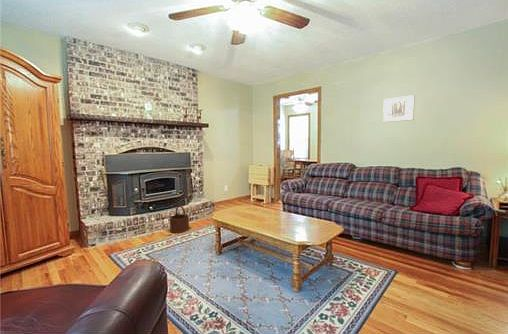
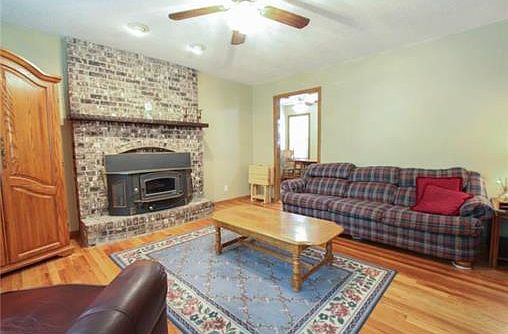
- wooden bucket (179, 218)
- wall art (398, 109)
